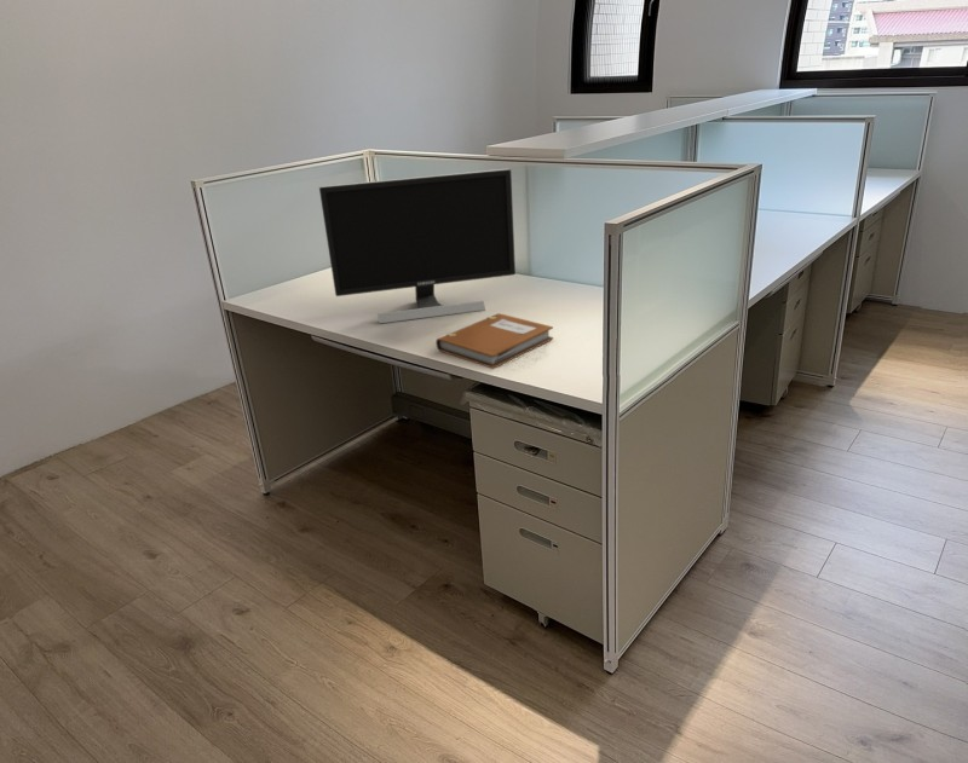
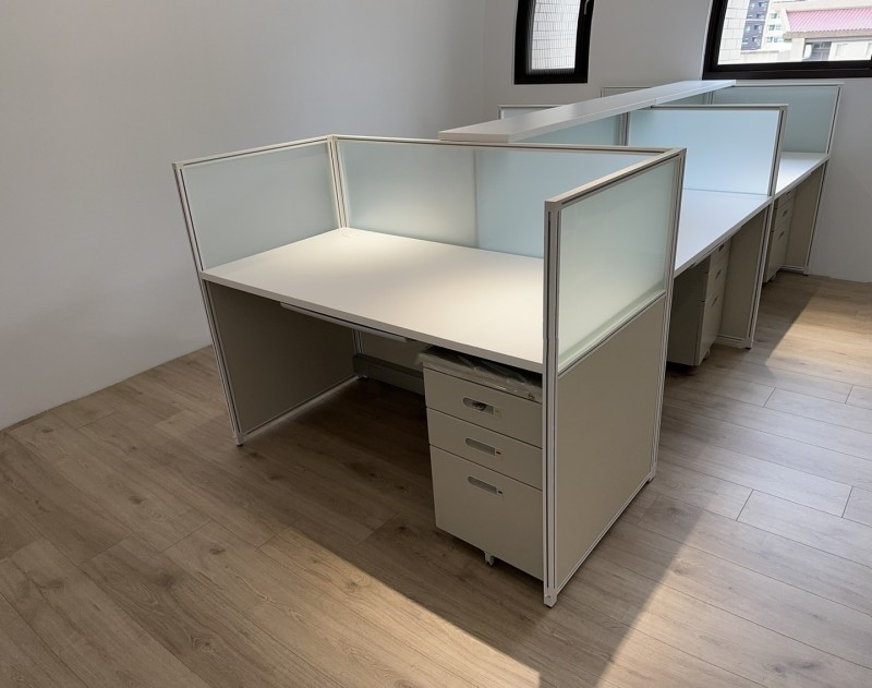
- monitor (422, 244)
- notebook (496, 337)
